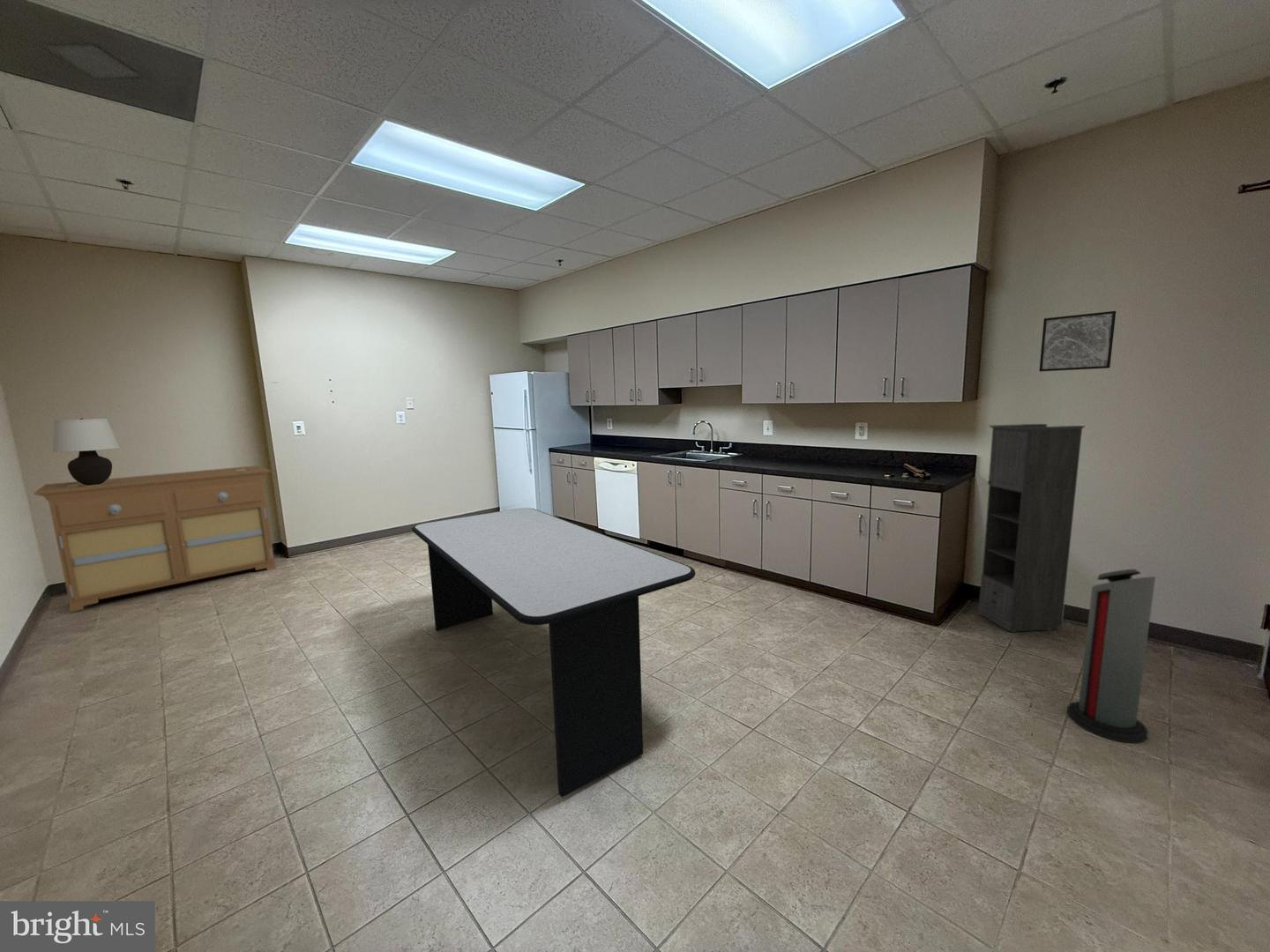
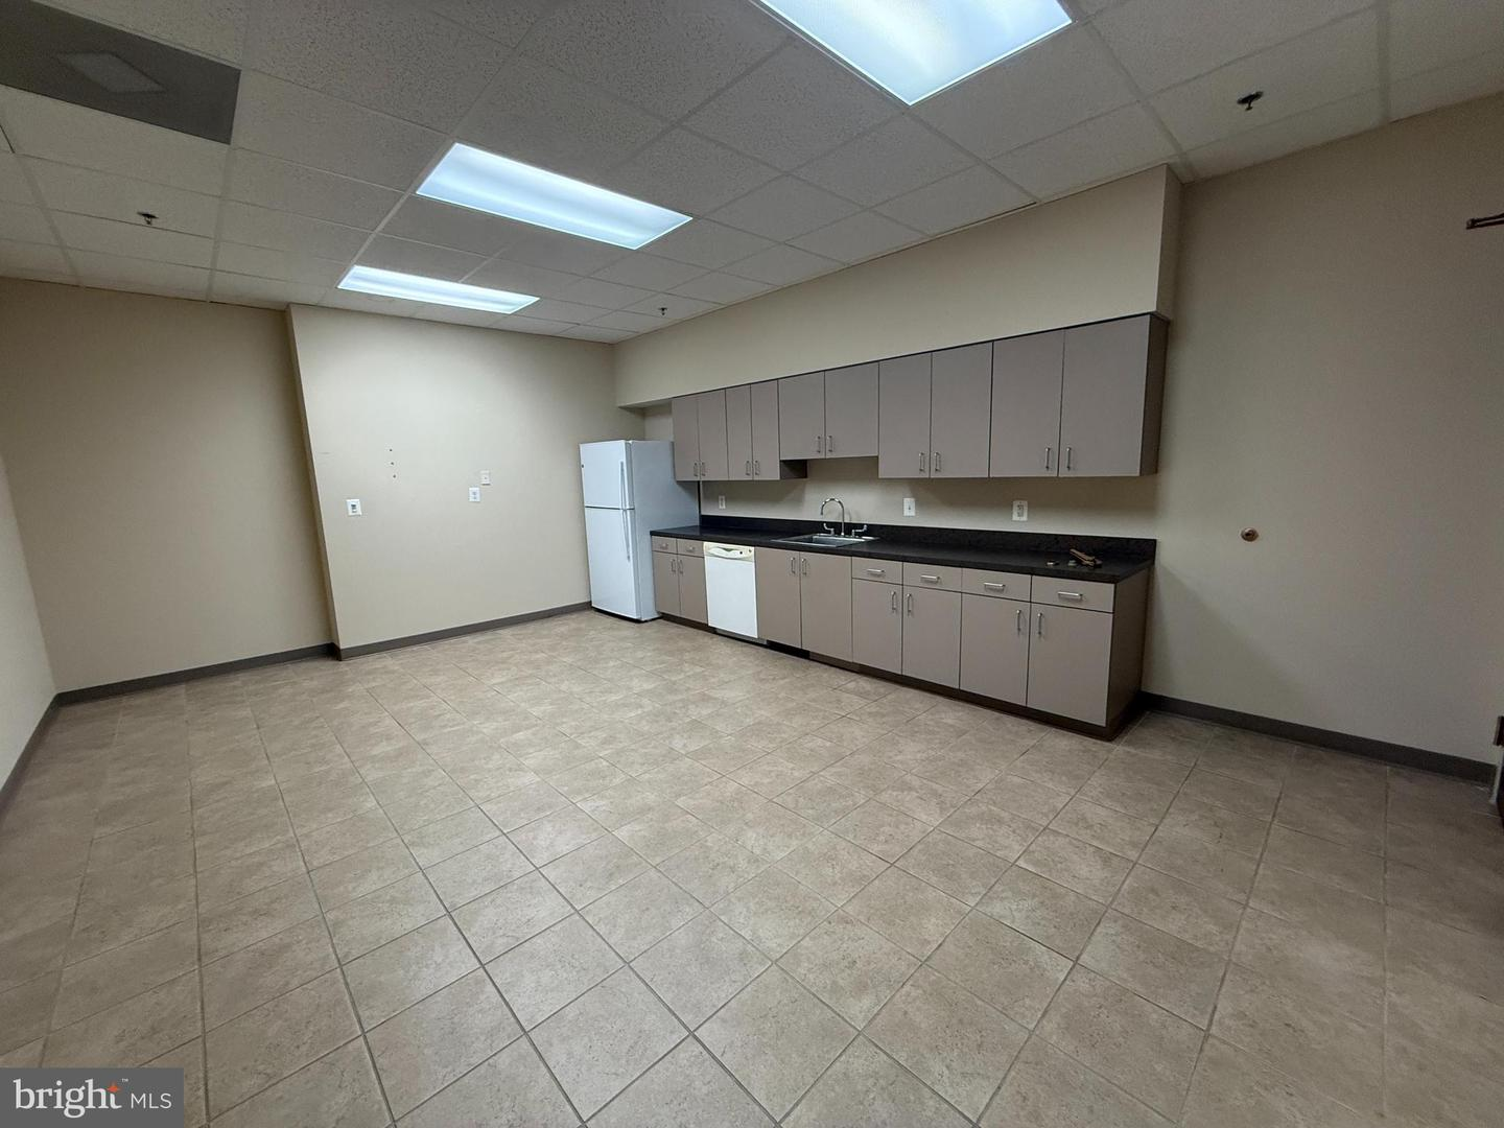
- sideboard (173, 529)
- storage cabinet (1026, 526)
- air purifier (1115, 647)
- dining table (533, 608)
- table lamp (87, 450)
- wall art (1076, 342)
